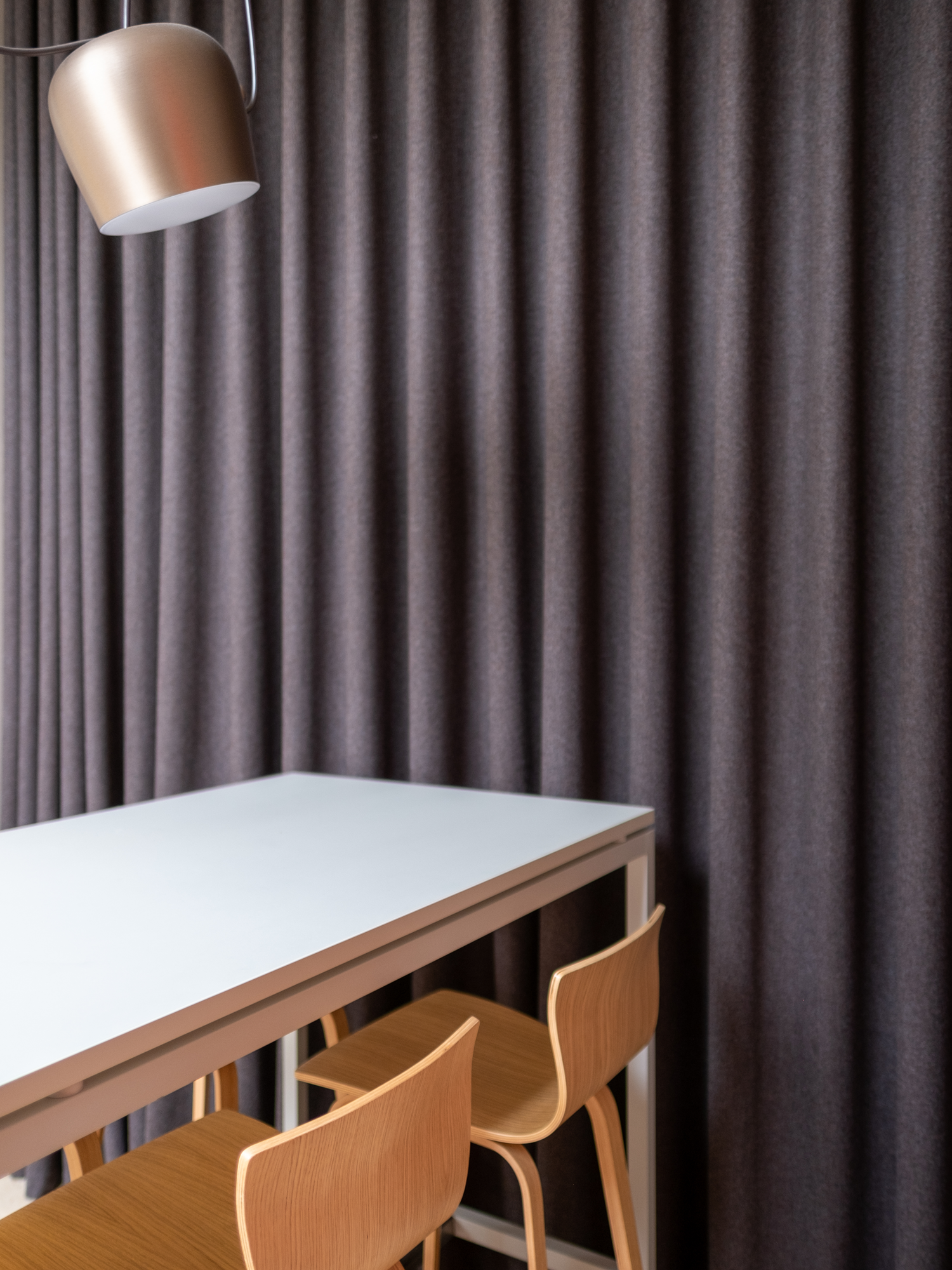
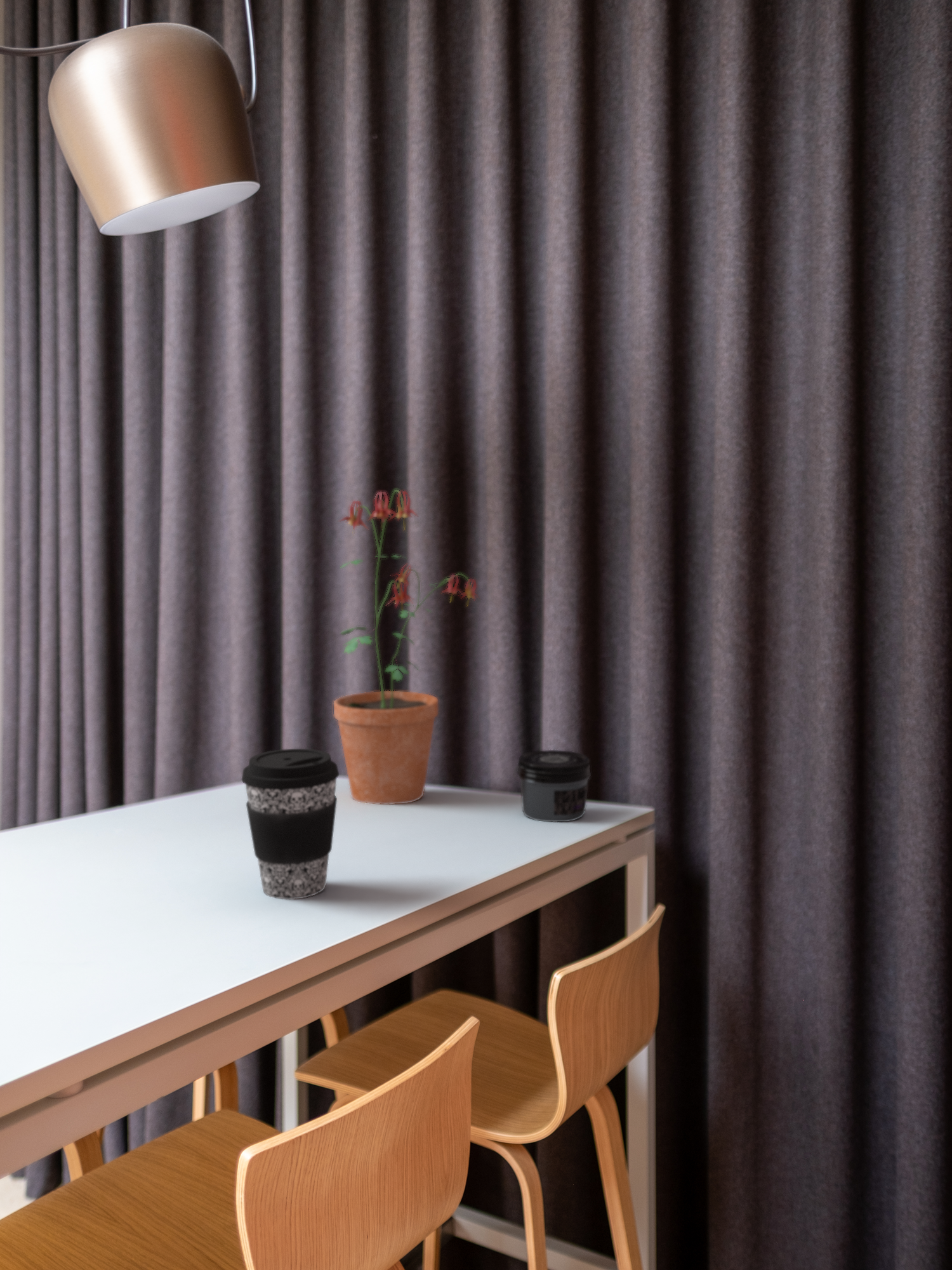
+ coffee cup (292, 823)
+ jar (553, 786)
+ potted plant (398, 646)
